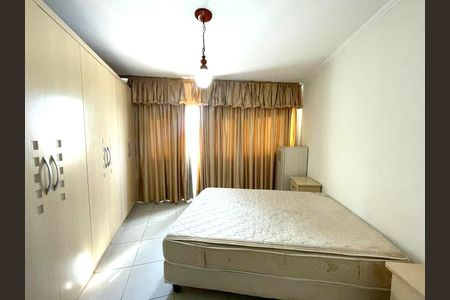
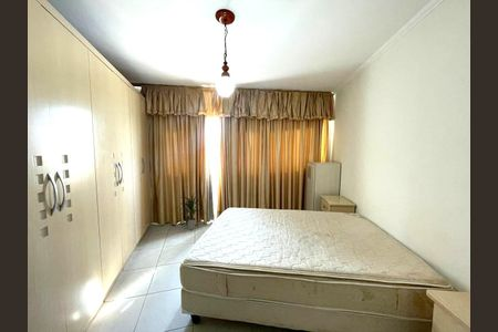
+ indoor plant (190, 210)
